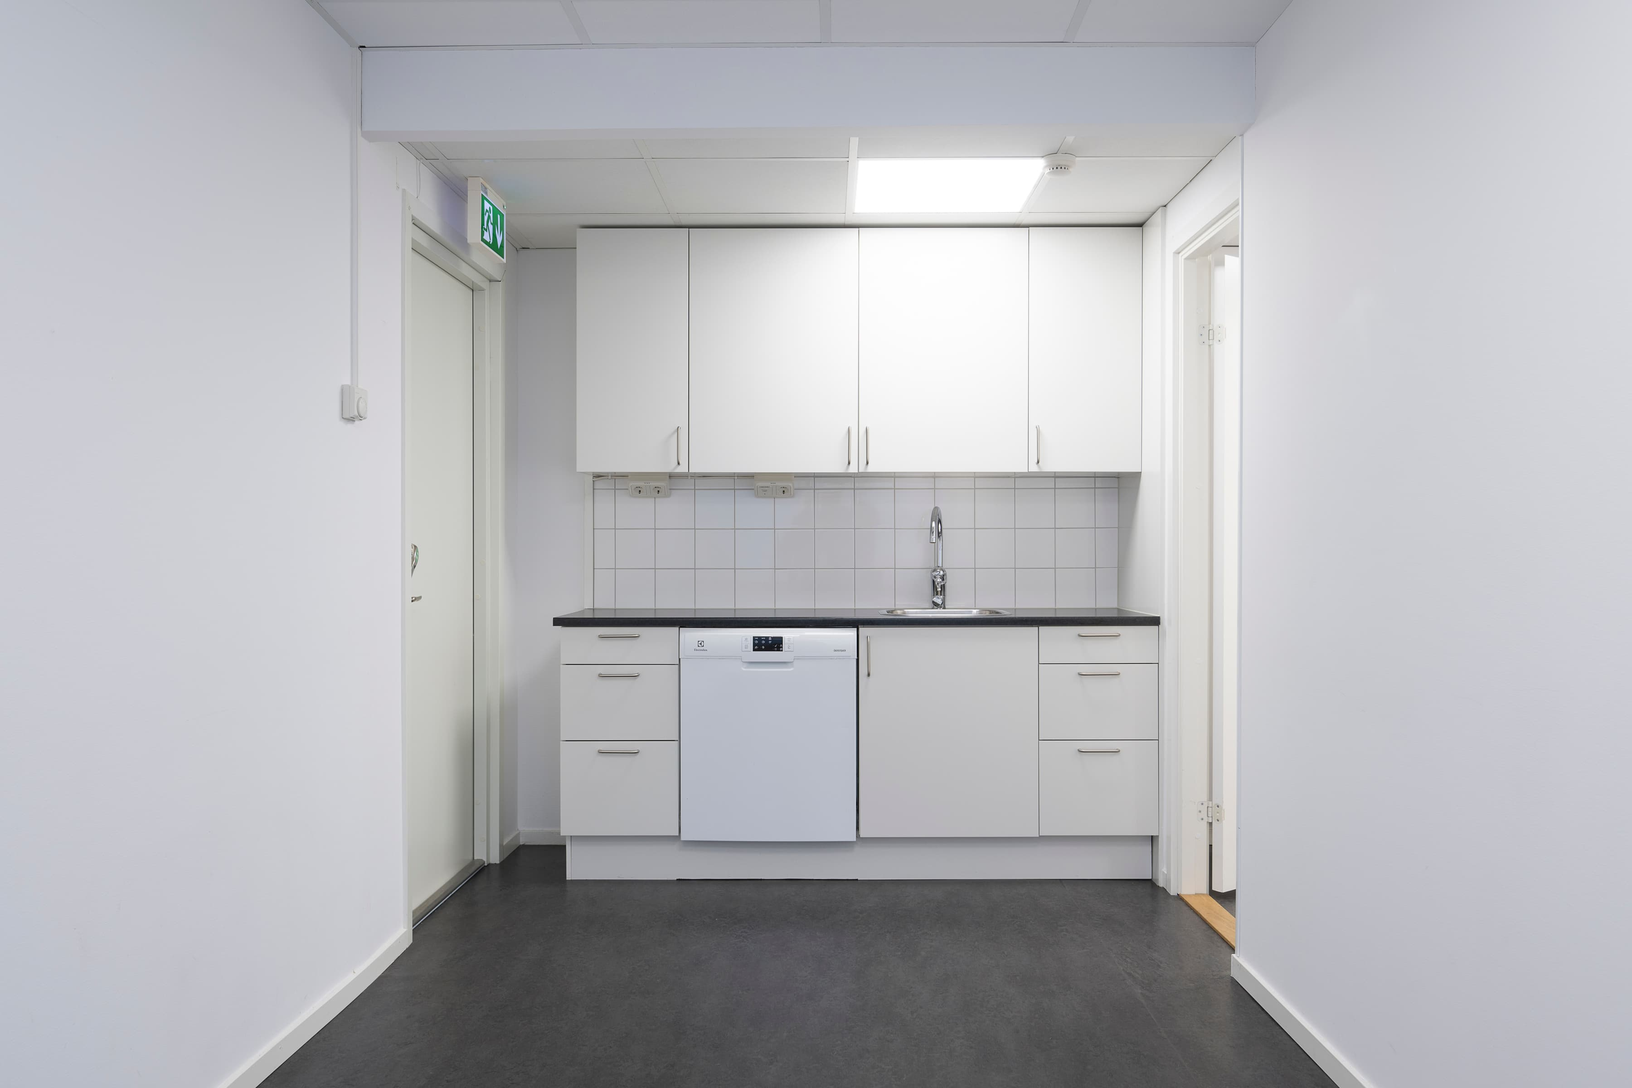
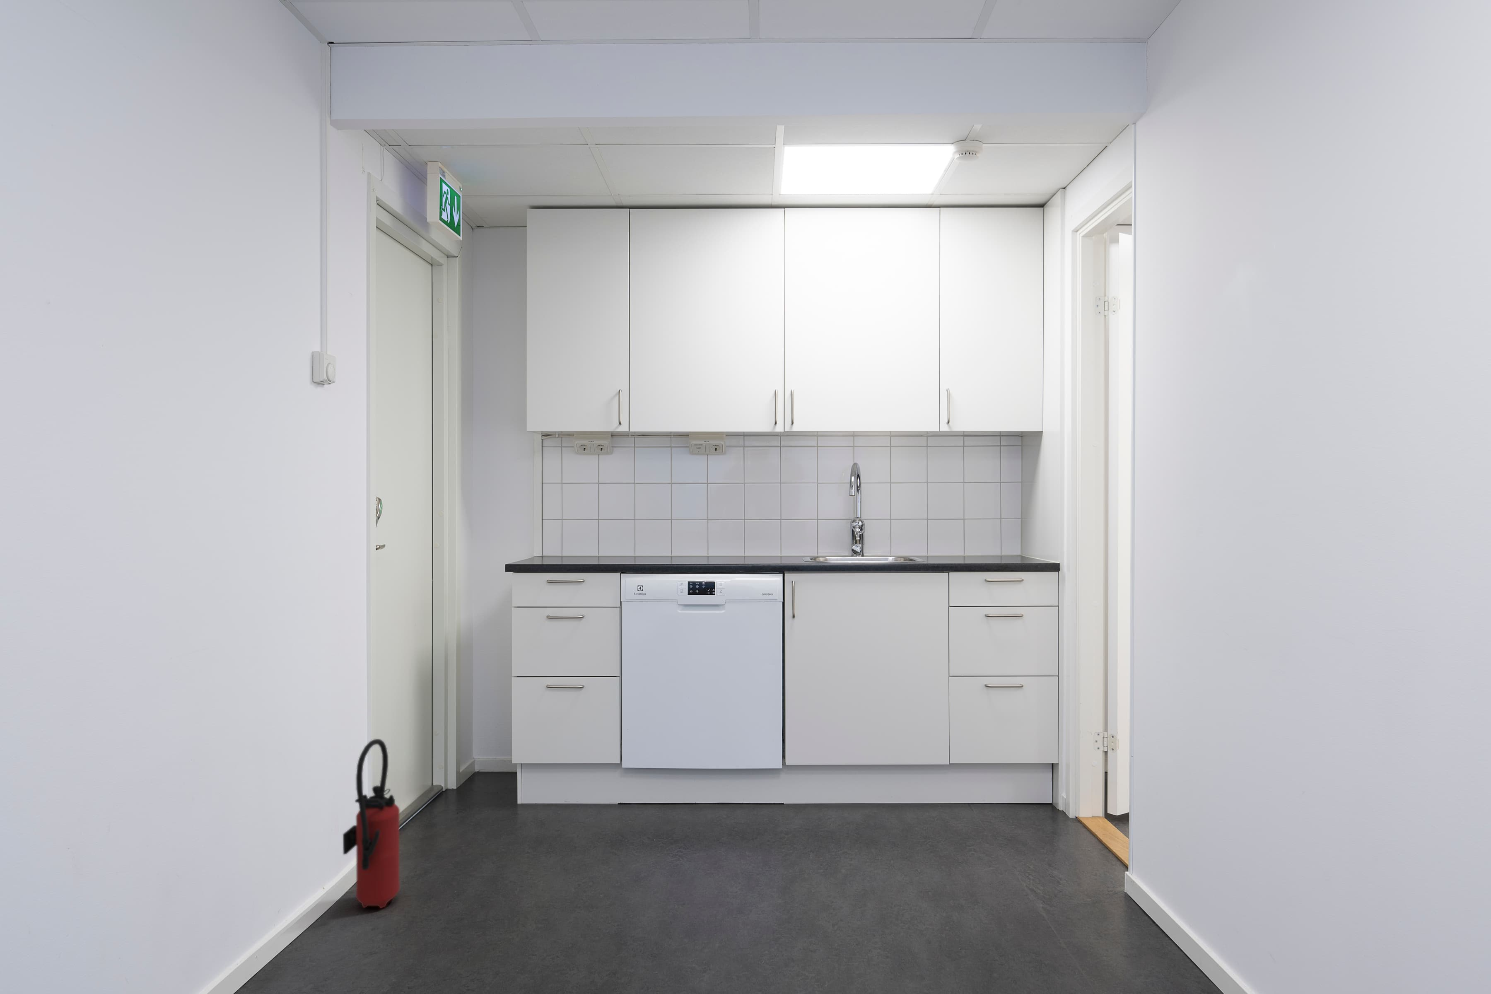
+ fire extinguisher (369, 823)
